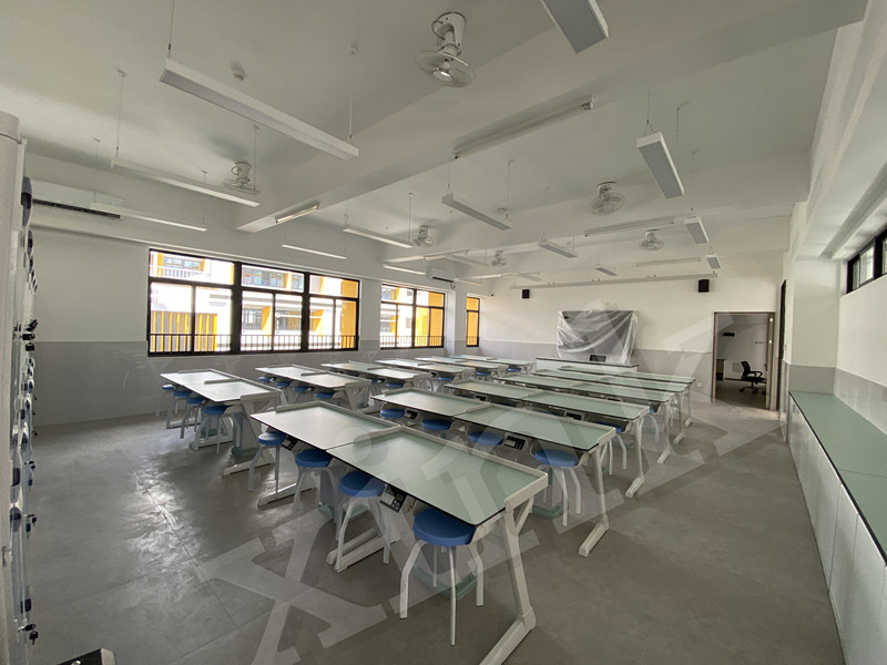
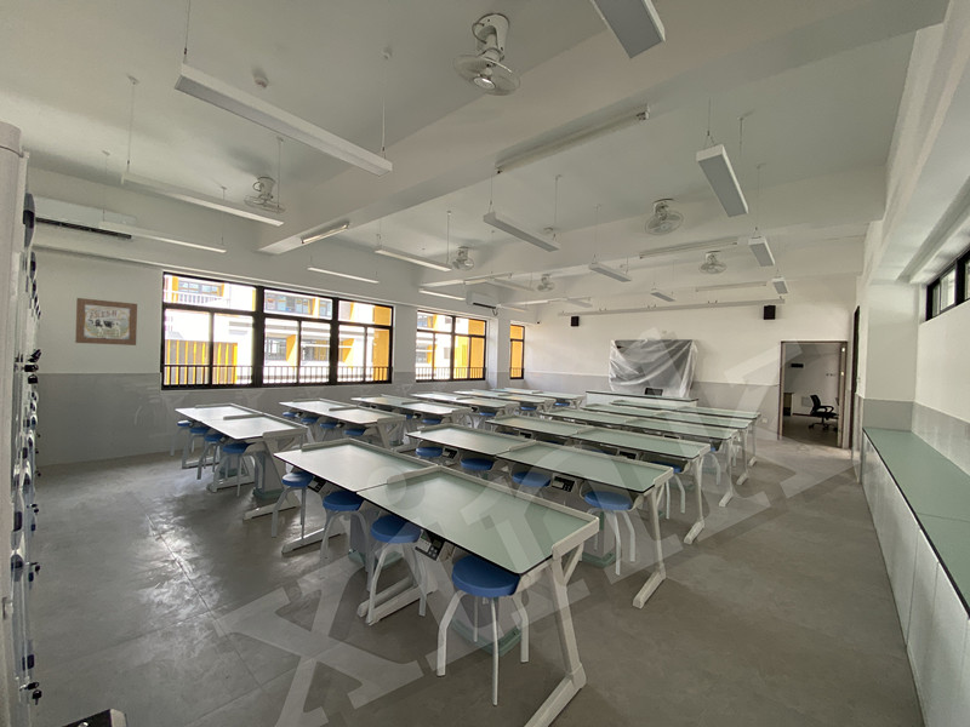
+ wall art (107, 322)
